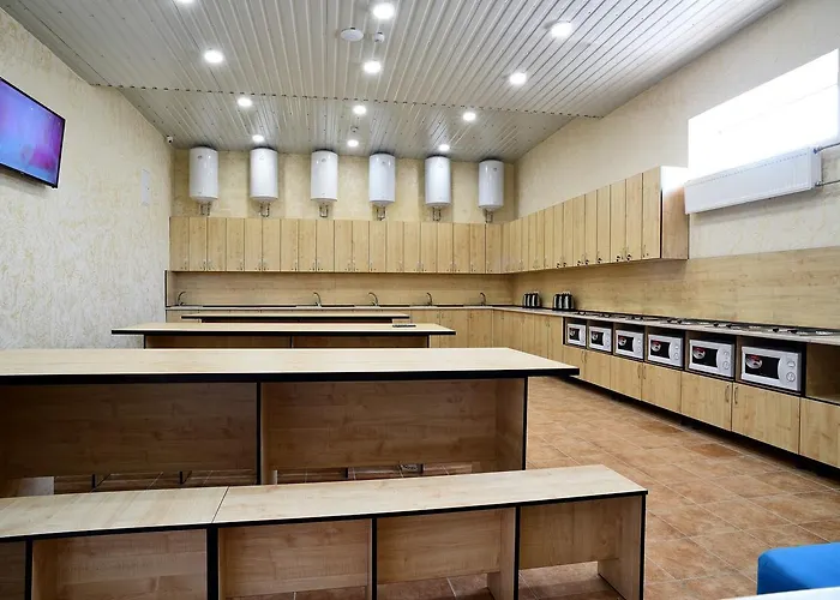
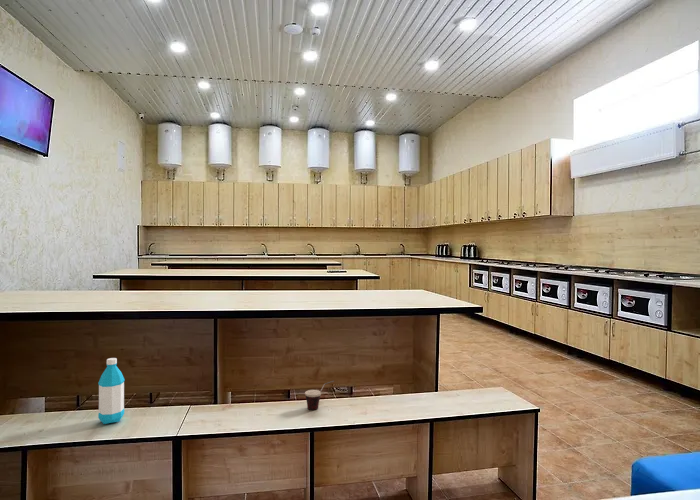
+ water bottle (111, 389)
+ cup (319, 394)
